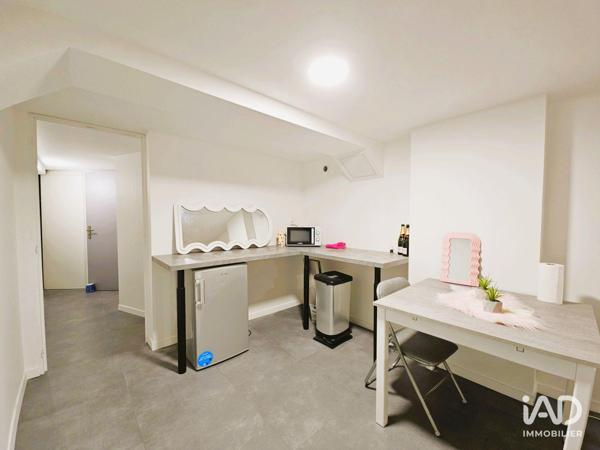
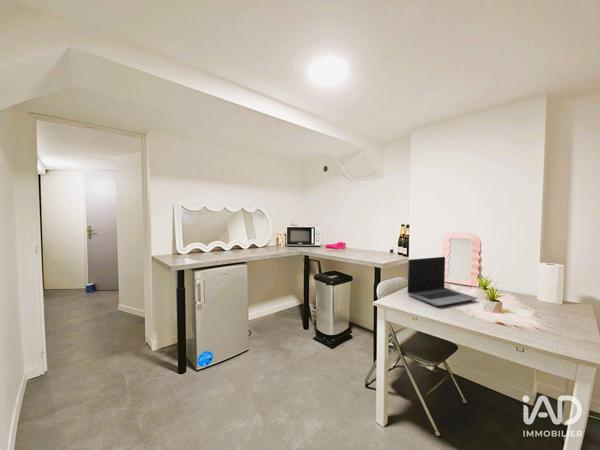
+ laptop computer (441, 279)
